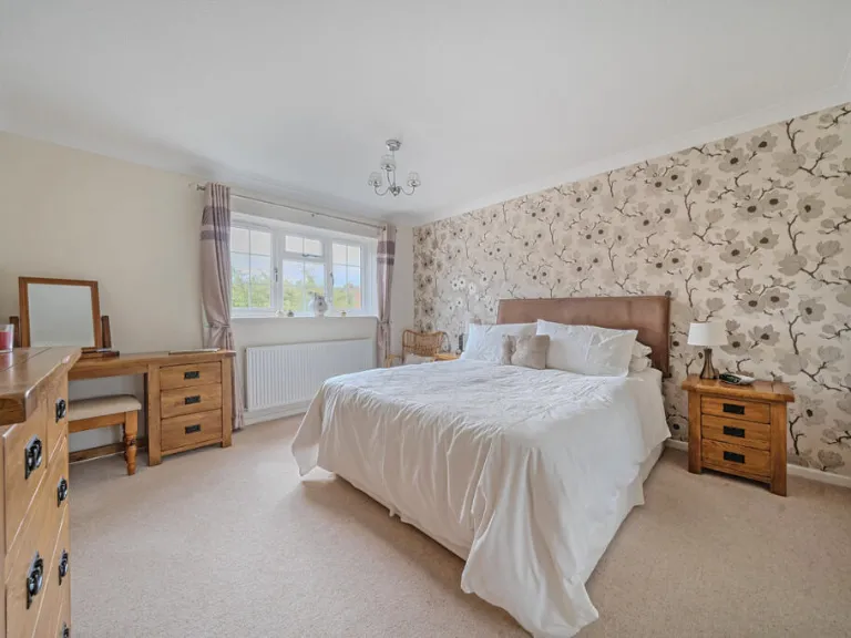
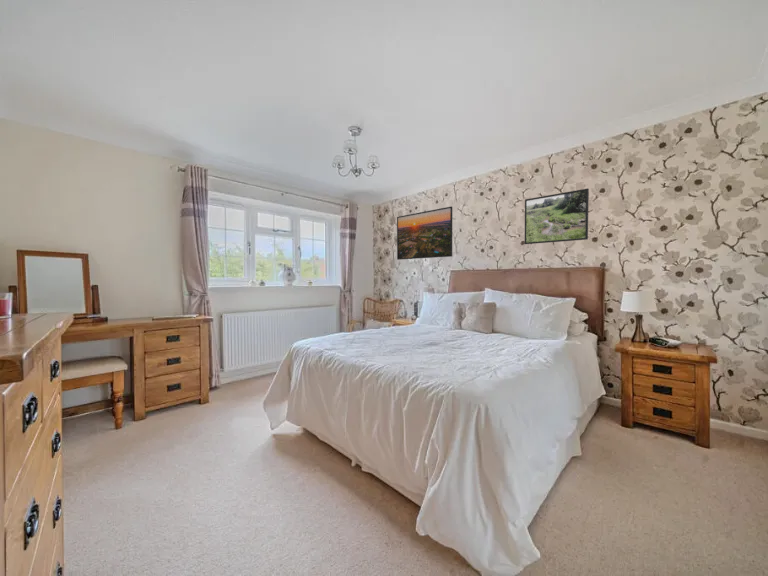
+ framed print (422, 235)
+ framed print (554, 218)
